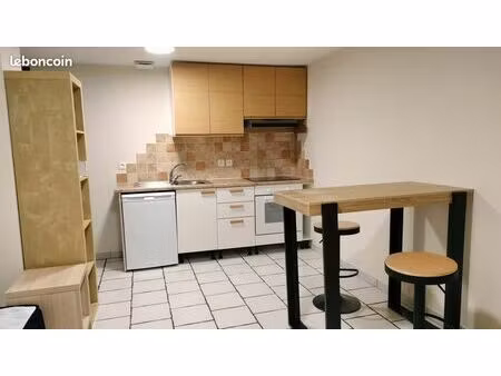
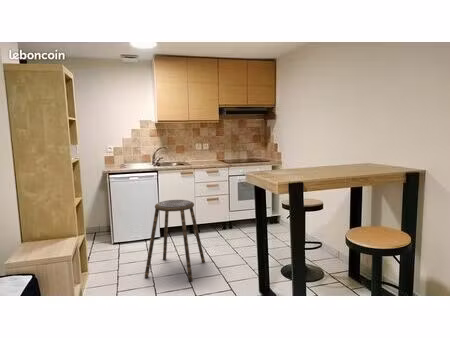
+ stool (183, 236)
